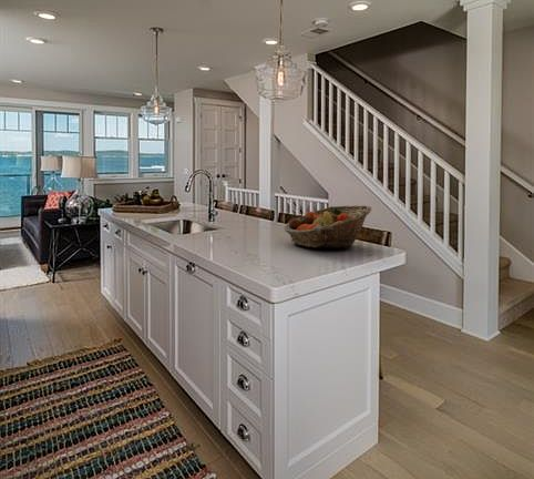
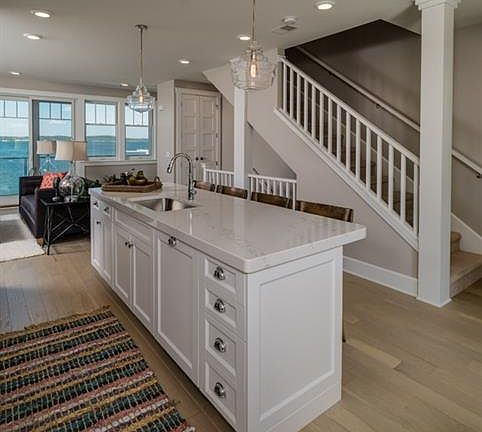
- fruit basket (326, 225)
